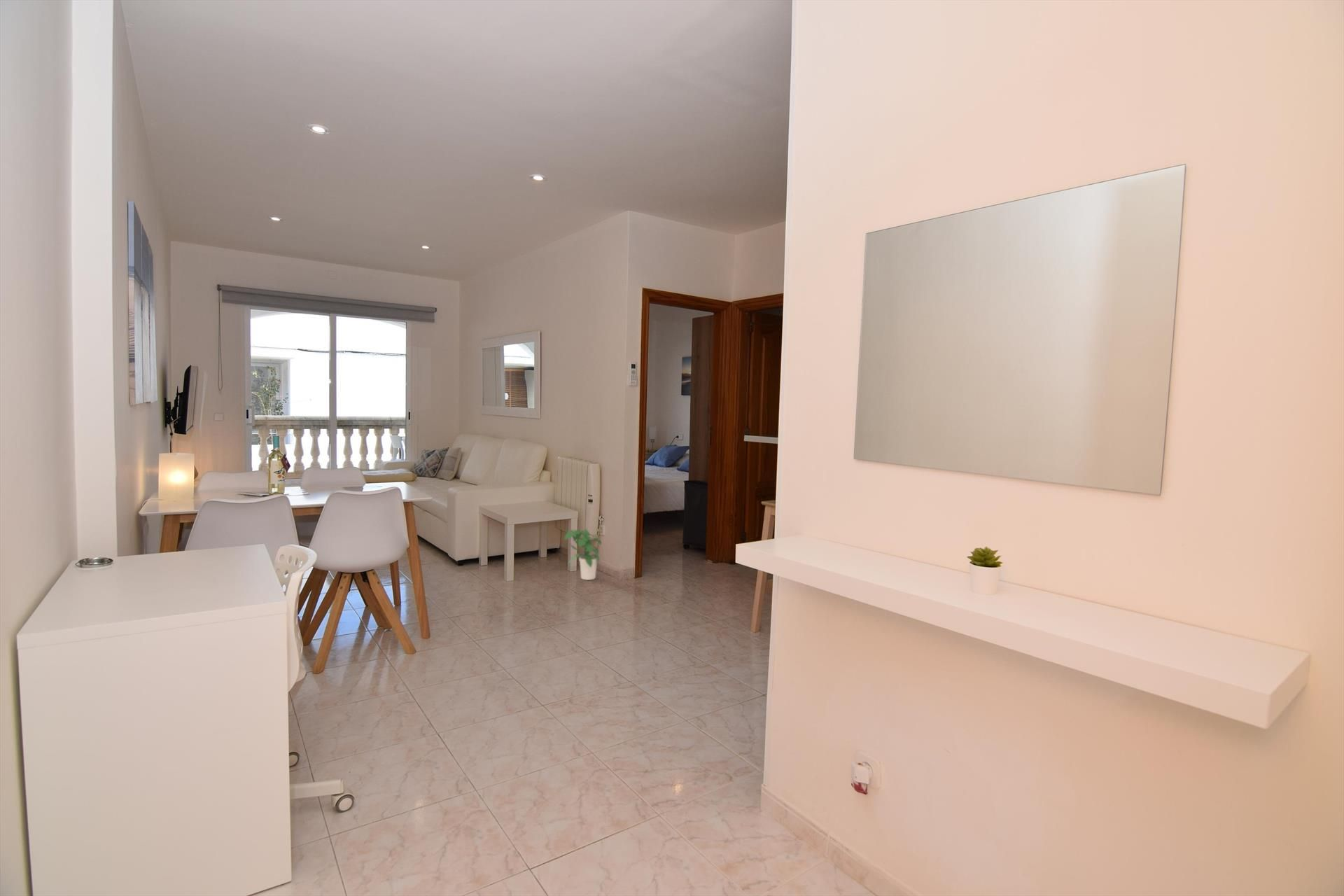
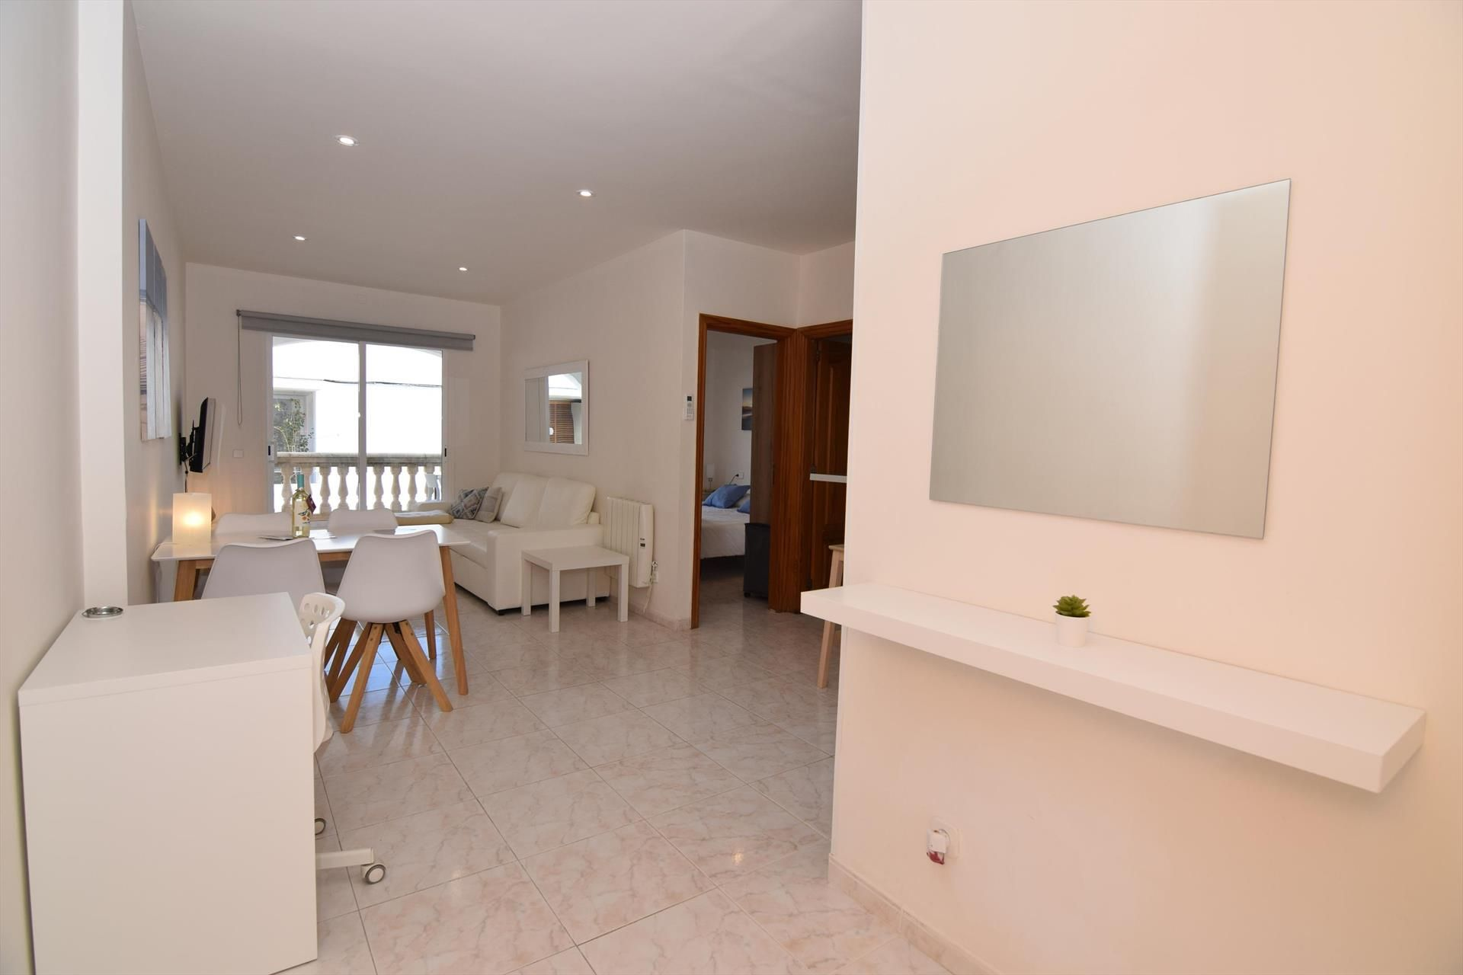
- potted plant (584, 553)
